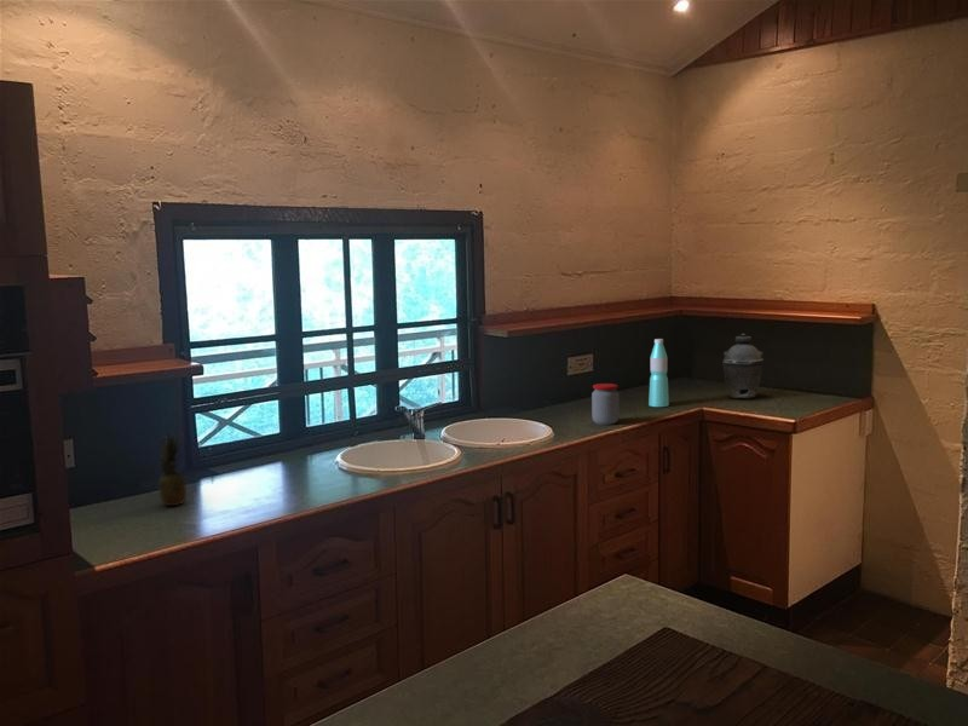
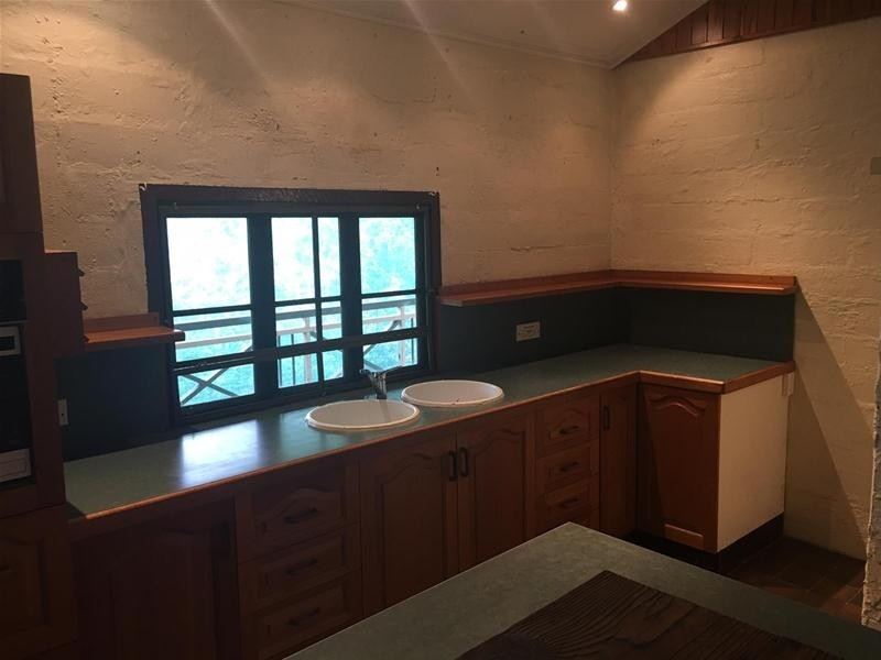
- water bottle (658, 371)
- fruit (171, 468)
- jar (605, 403)
- kettle (742, 365)
